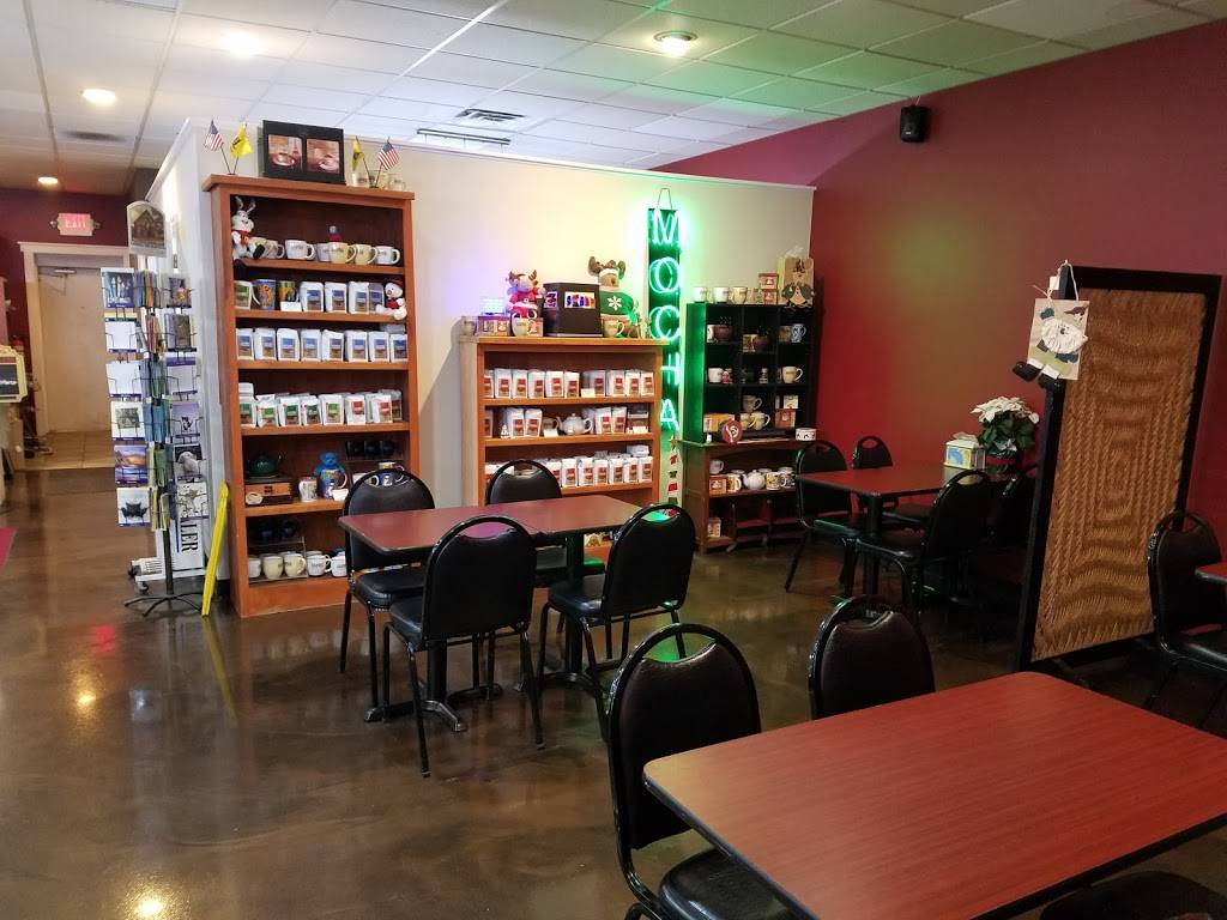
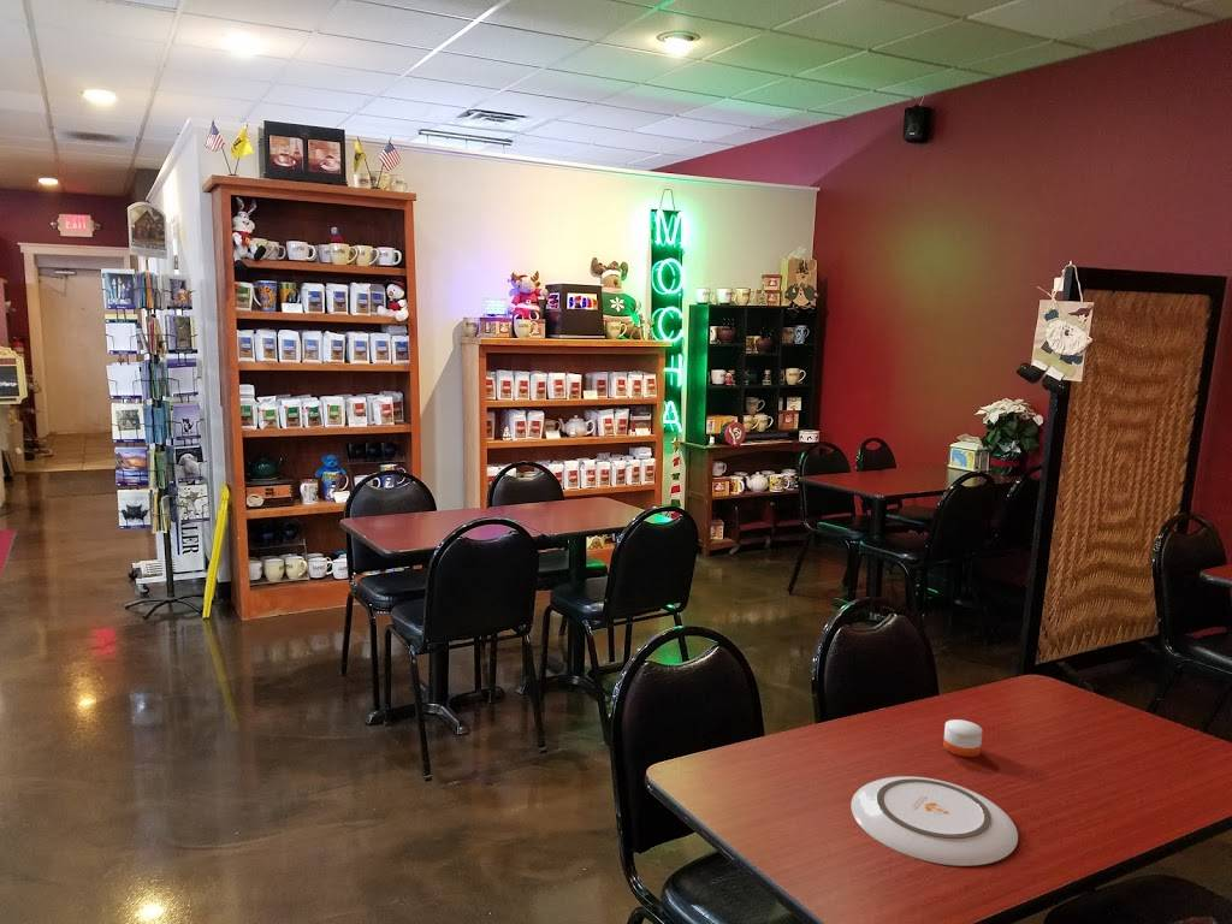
+ candle (962, 725)
+ plate (931, 812)
